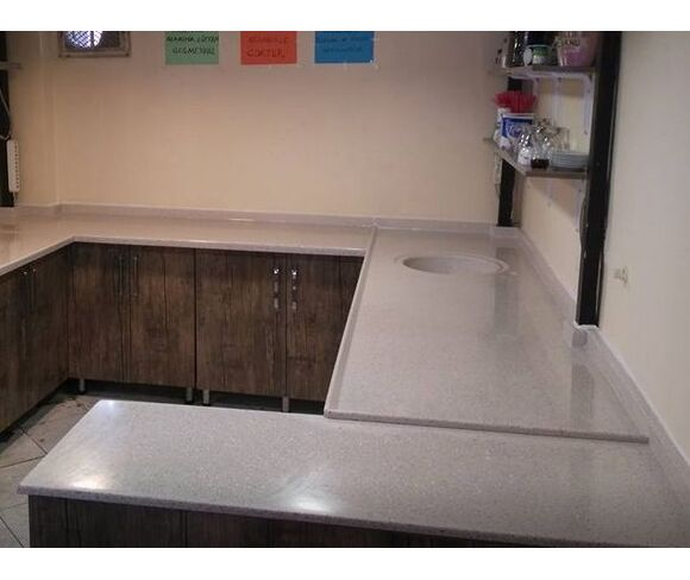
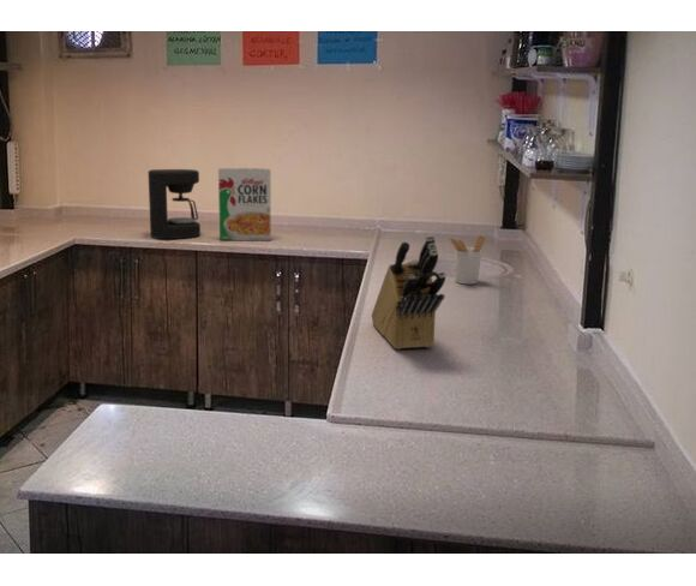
+ cereal box (245, 204)
+ coffee maker (175, 201)
+ knife block (407, 286)
+ utensil holder (463, 258)
